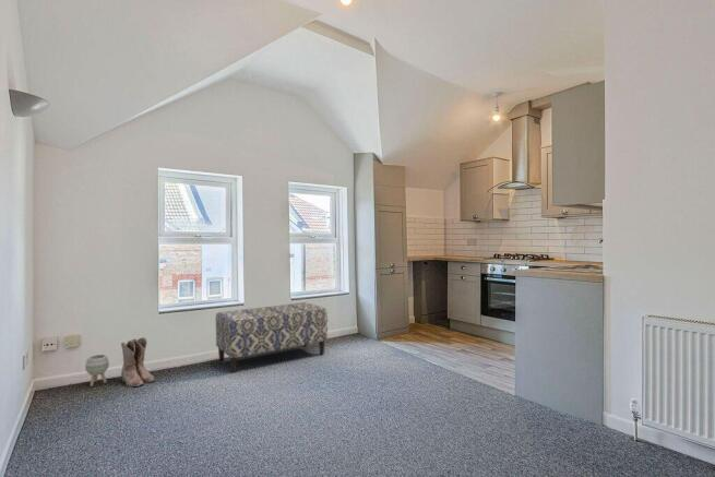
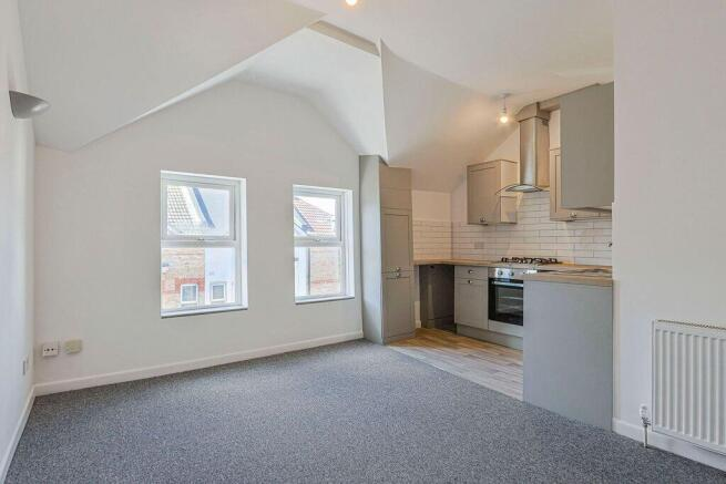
- boots (138, 360)
- bench (273, 334)
- planter (97, 370)
